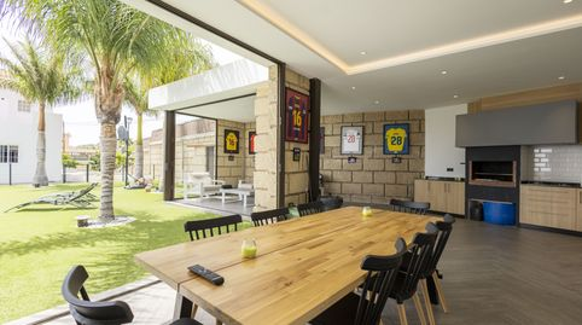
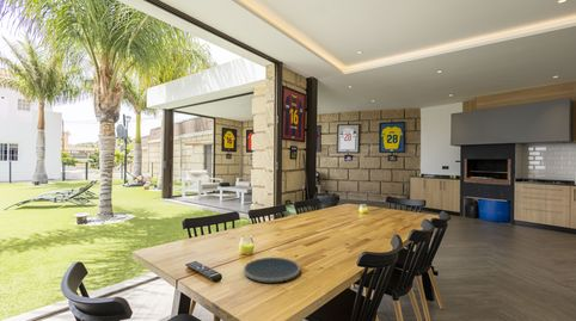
+ plate (271, 268)
